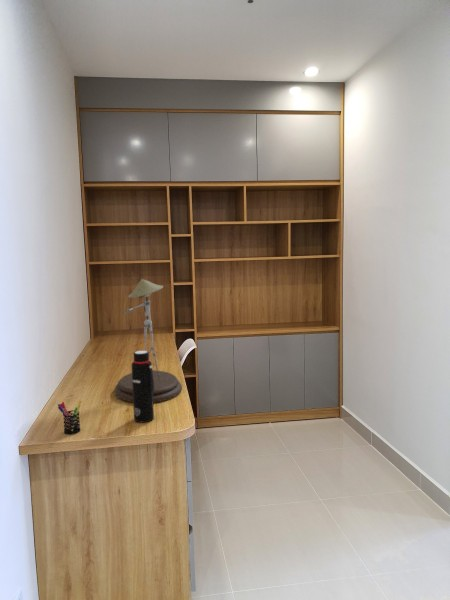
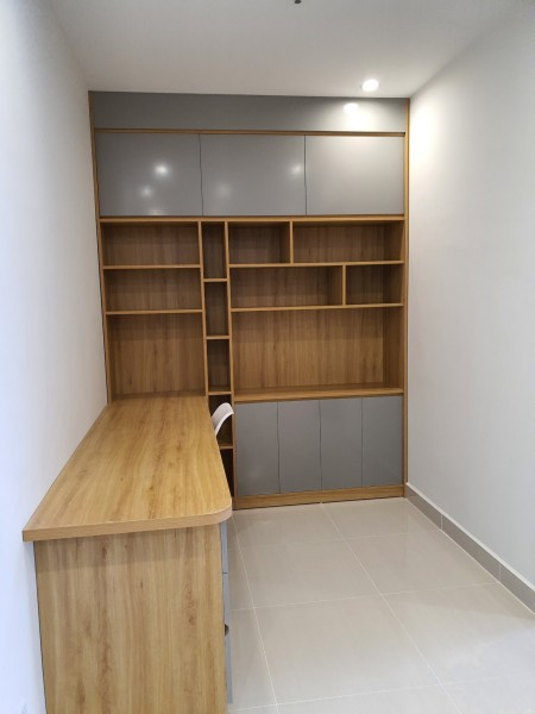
- desk lamp (146, 335)
- pen holder (71, 416)
- water bottle (144, 386)
